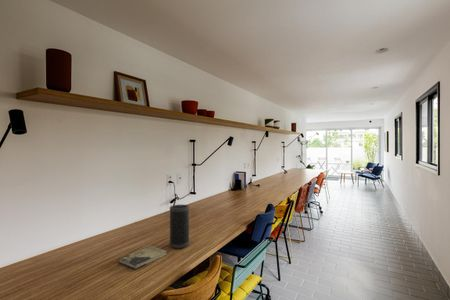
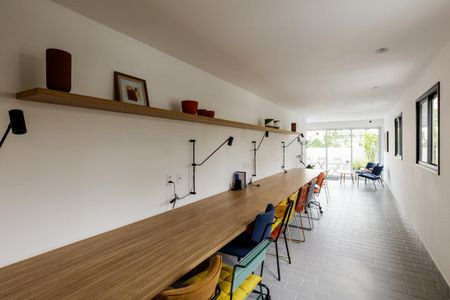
- speaker (179, 225)
- book (143, 256)
